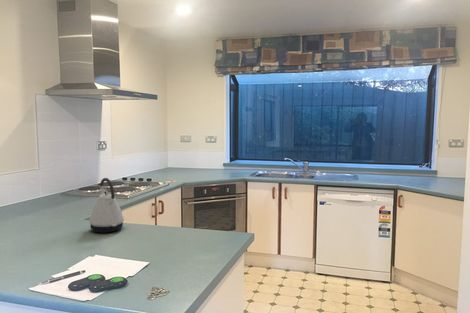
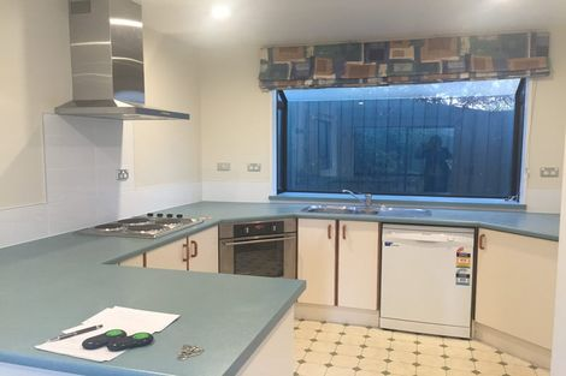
- kettle (106, 203)
